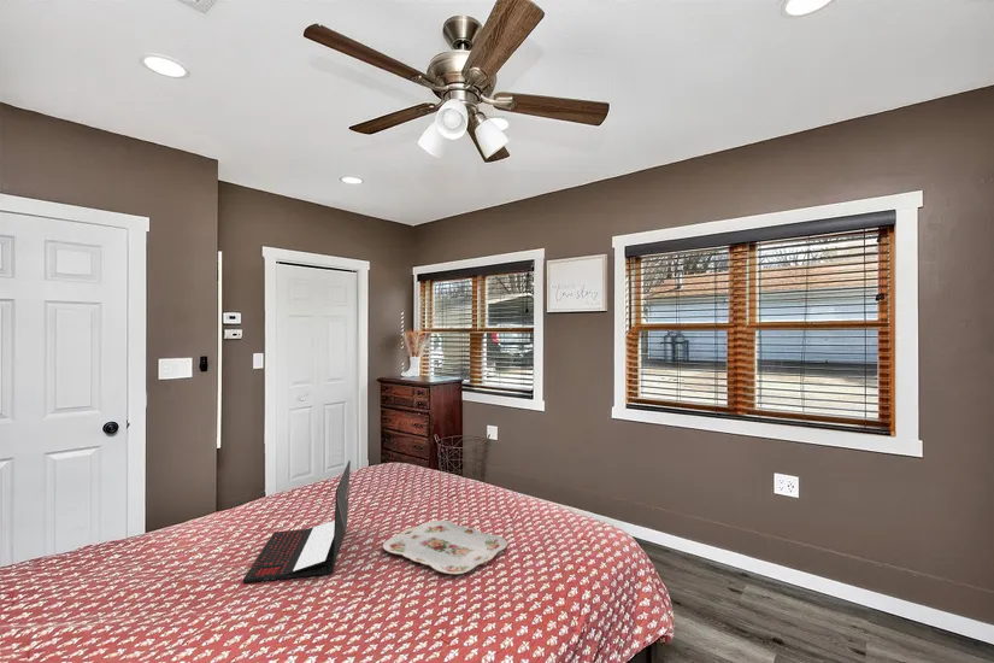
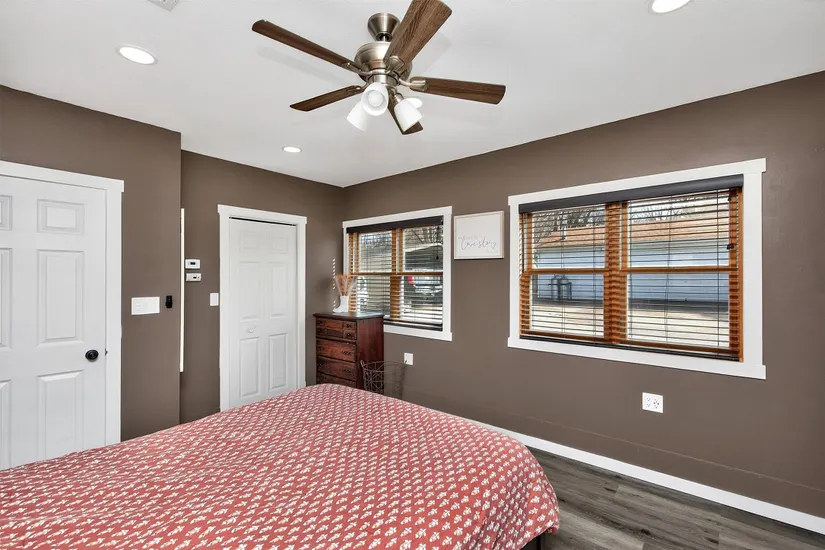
- laptop (302, 529)
- serving tray (445, 545)
